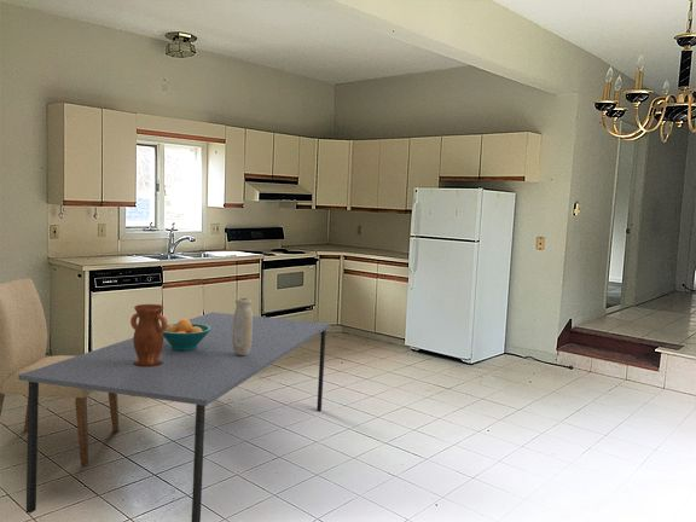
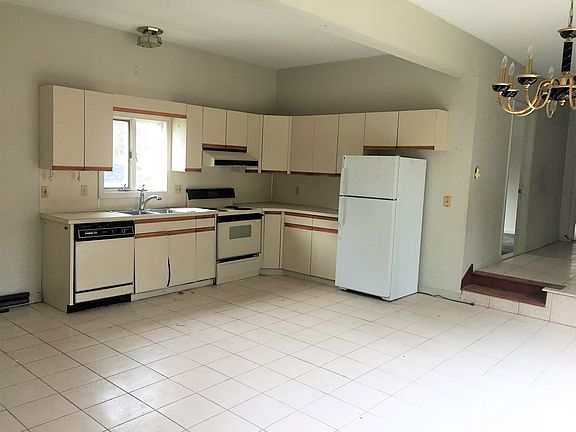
- chair (51, 364)
- fruit bowl (184, 332)
- pitcher (149, 334)
- dining table (208, 398)
- vase (242, 326)
